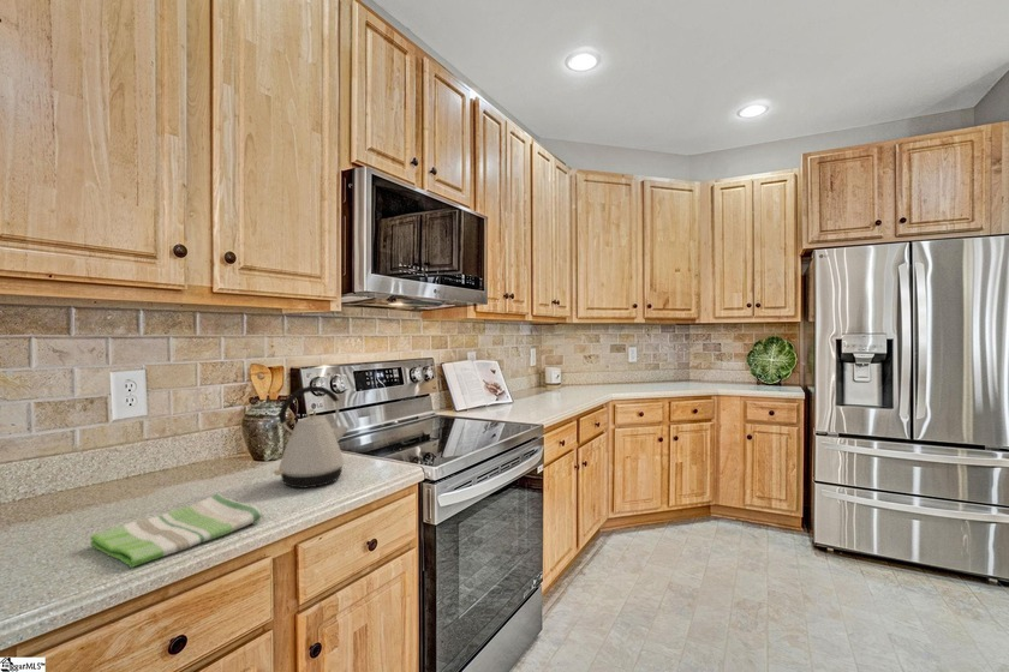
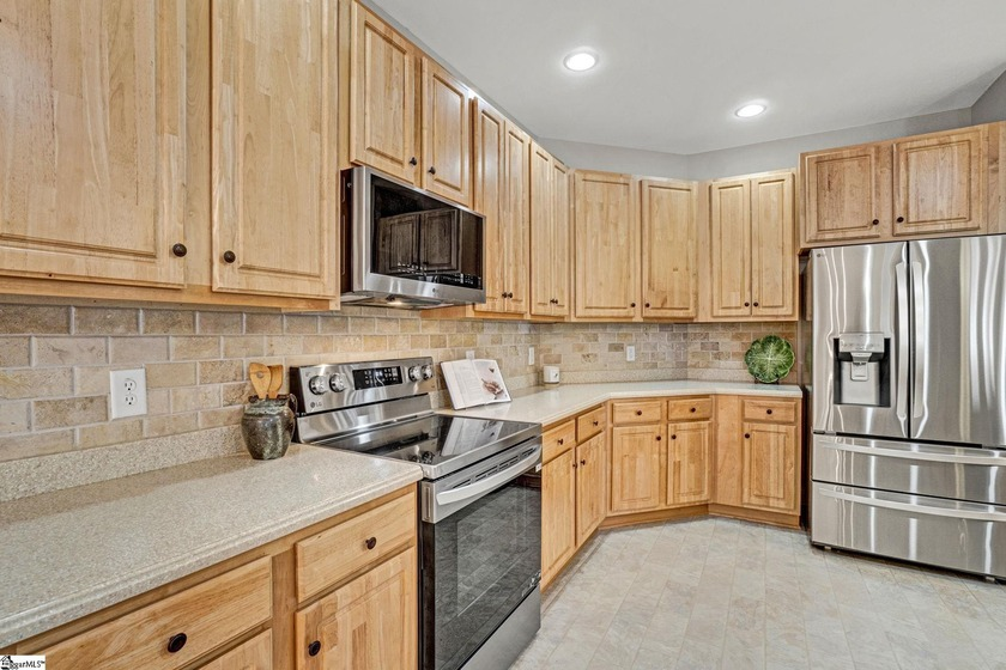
- dish towel (181, 524)
- kettle (314, 432)
